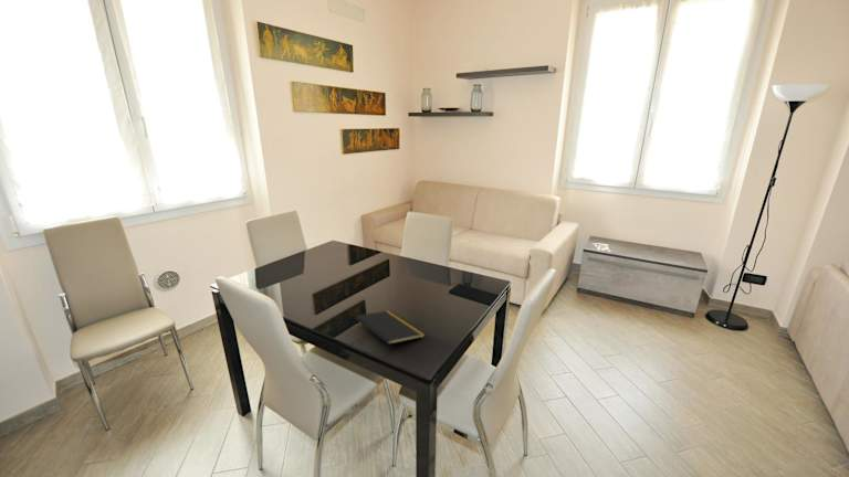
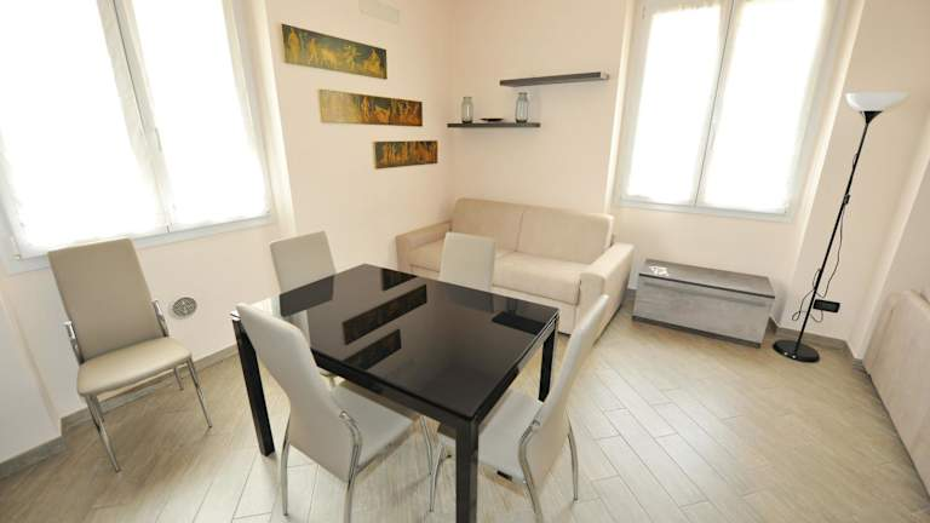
- notepad (389, 326)
